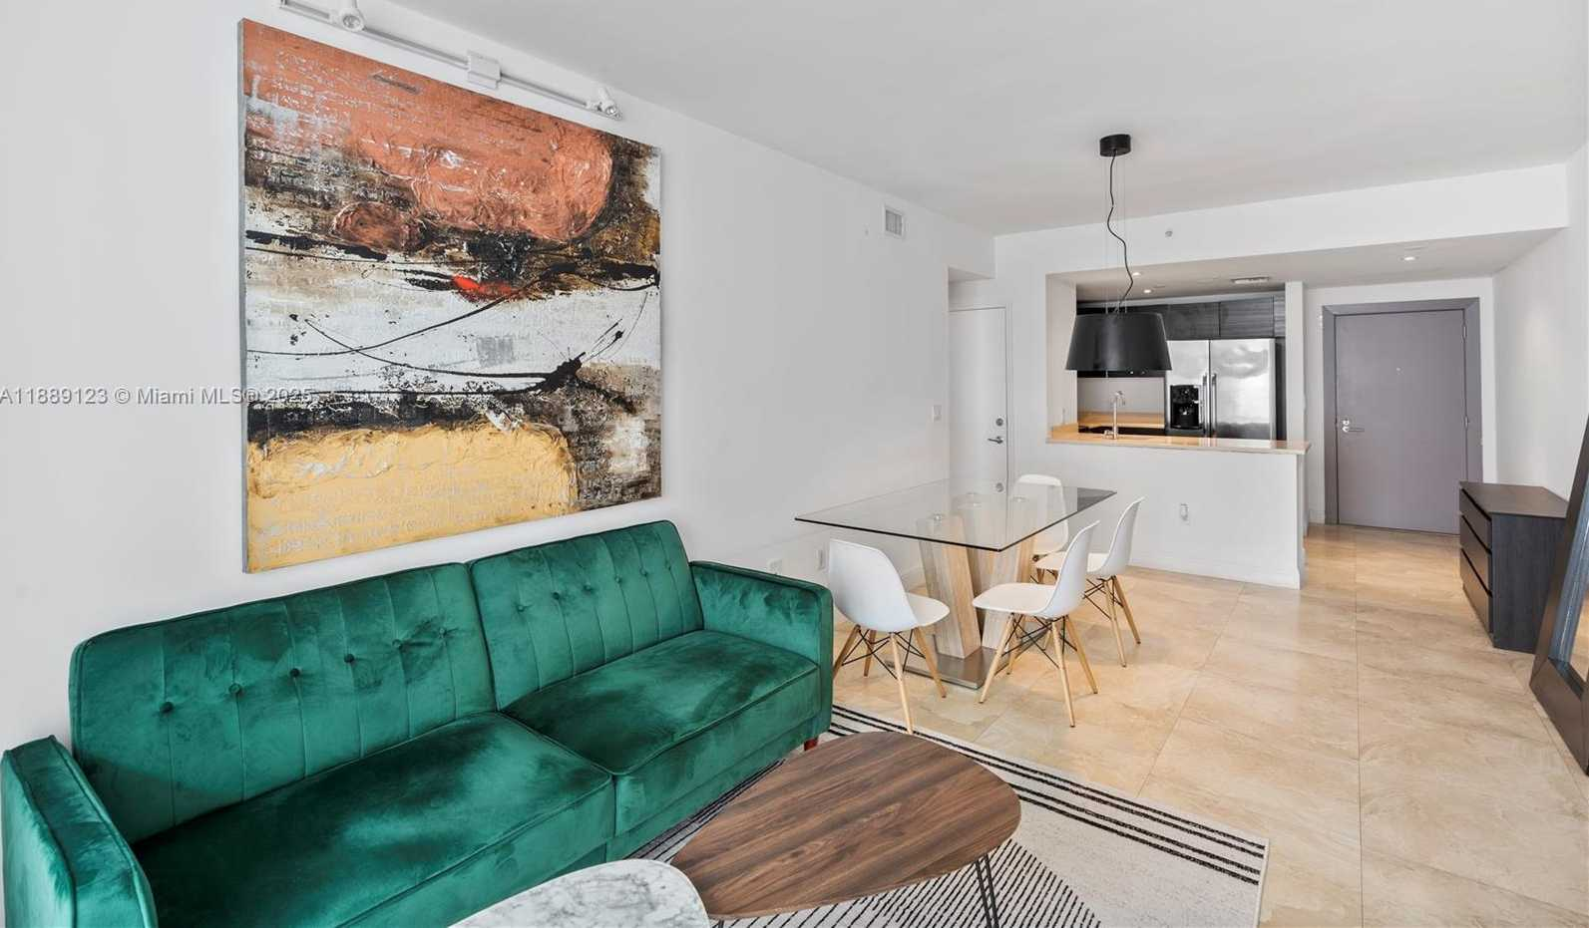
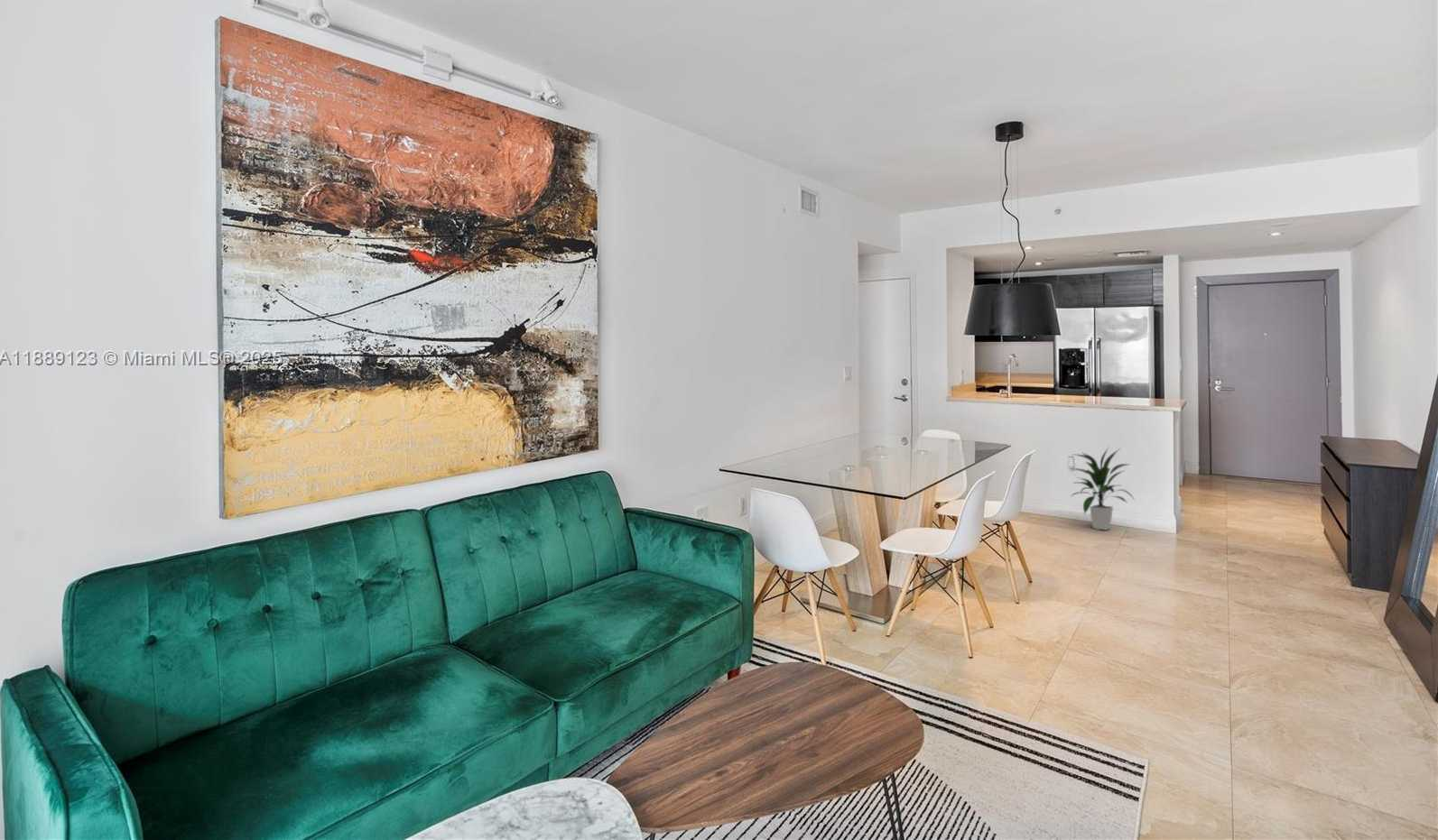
+ indoor plant (1098, 487)
